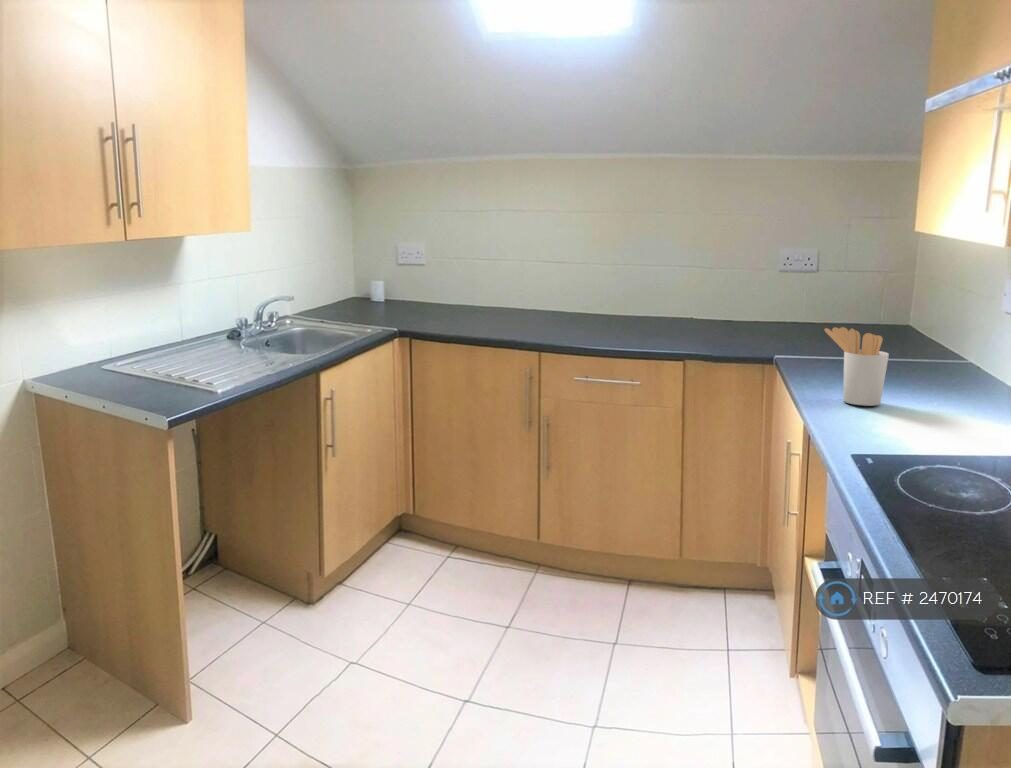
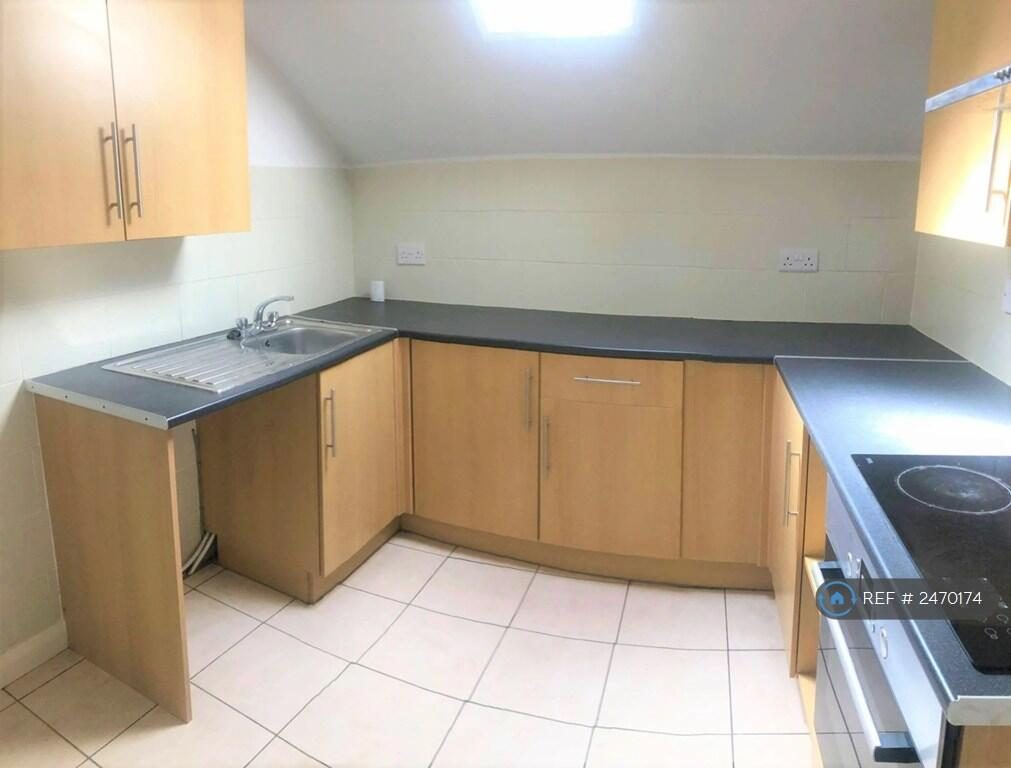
- utensil holder (854, 363)
